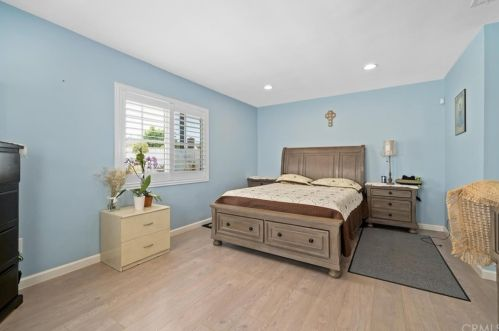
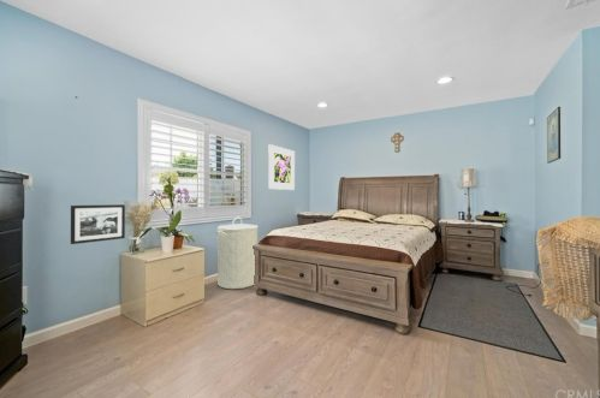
+ laundry hamper (237, 249)
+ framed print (281, 168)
+ picture frame (99, 222)
